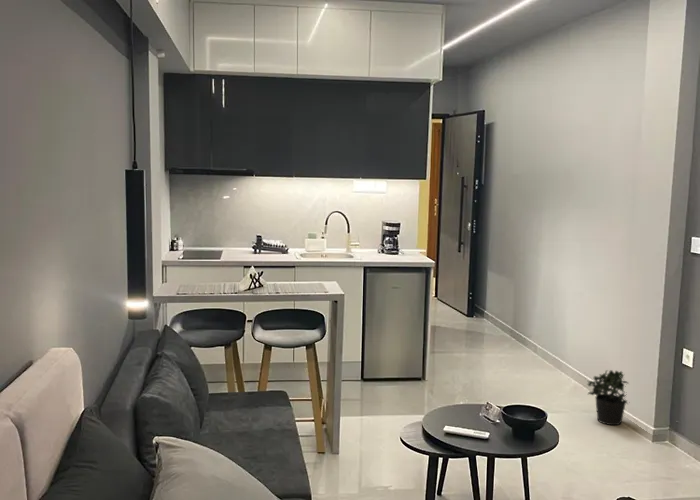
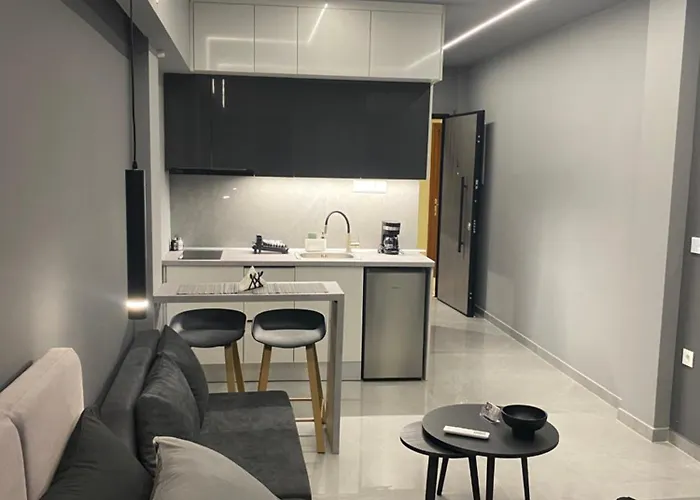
- potted plant (611, 395)
